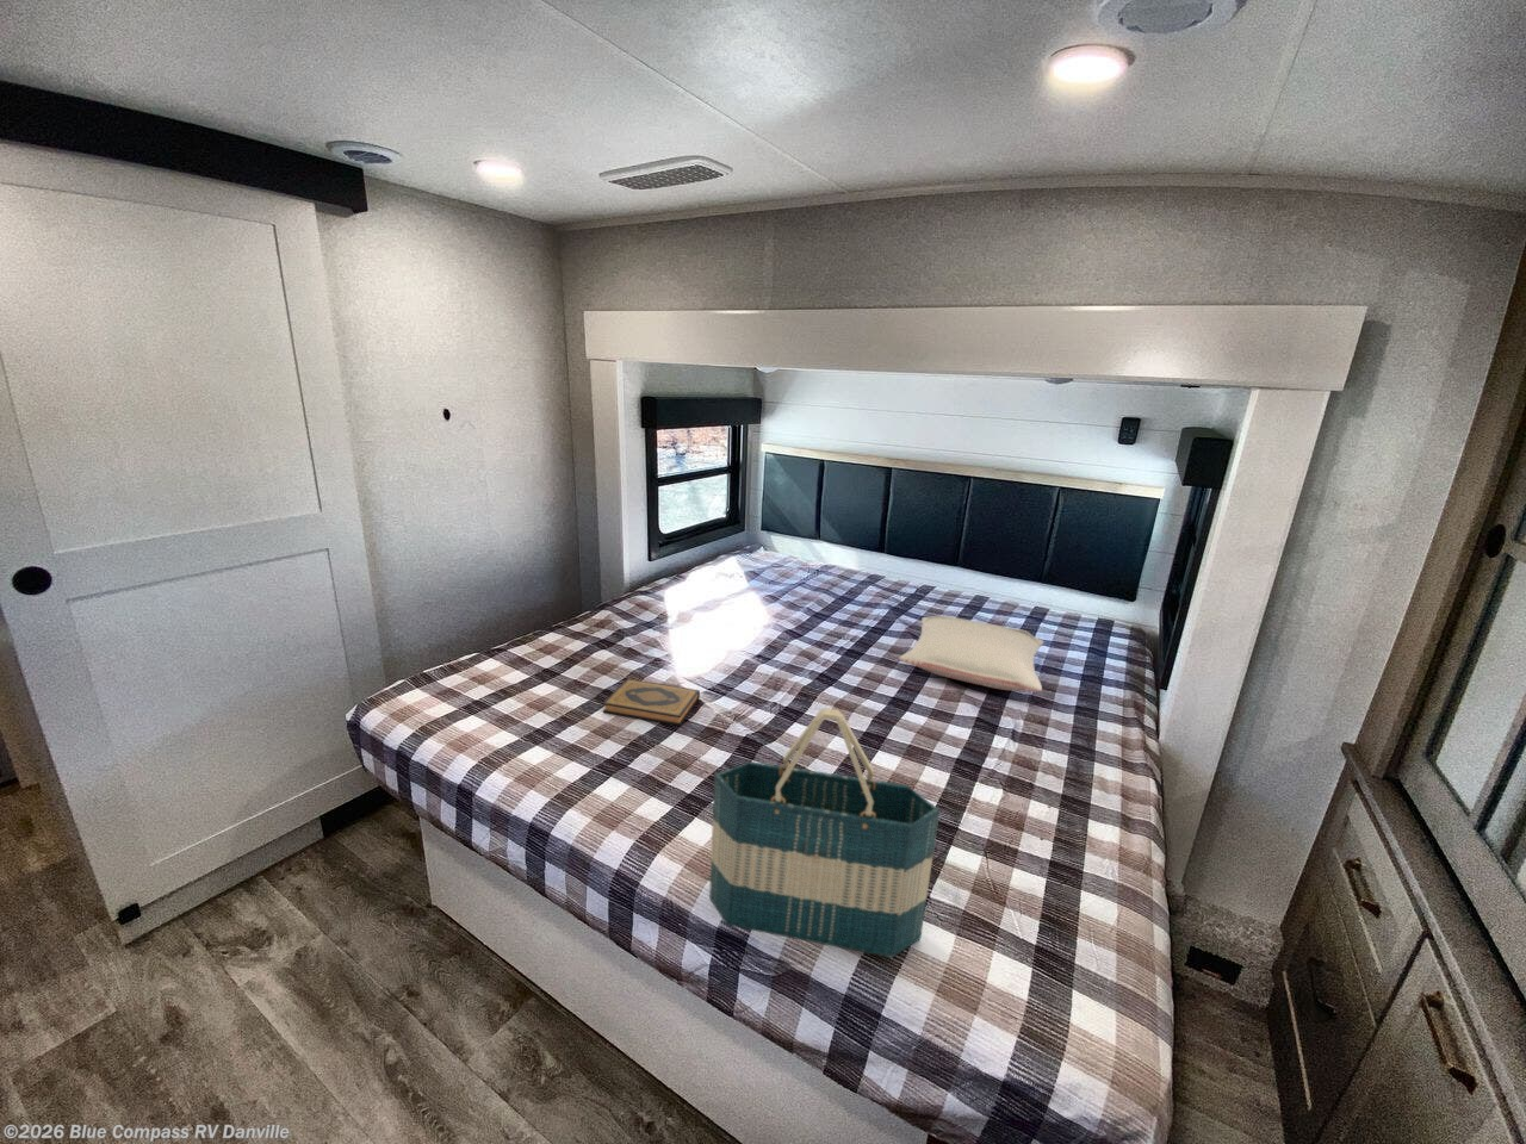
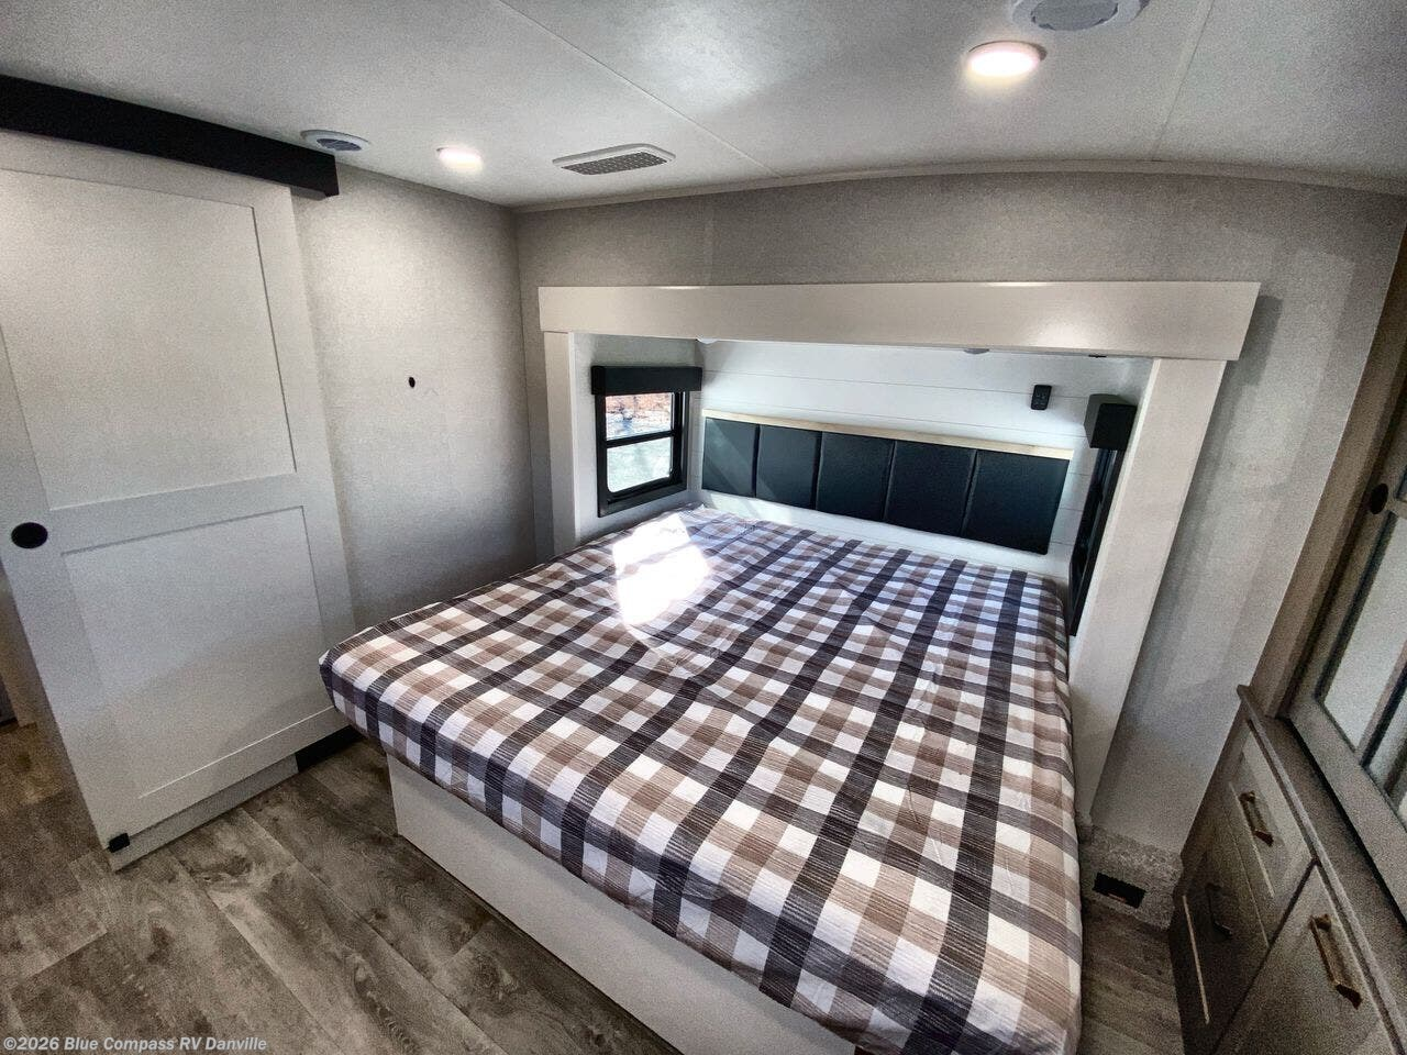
- pillow (973, 650)
- hardback book (652, 699)
- tote bag (821, 820)
